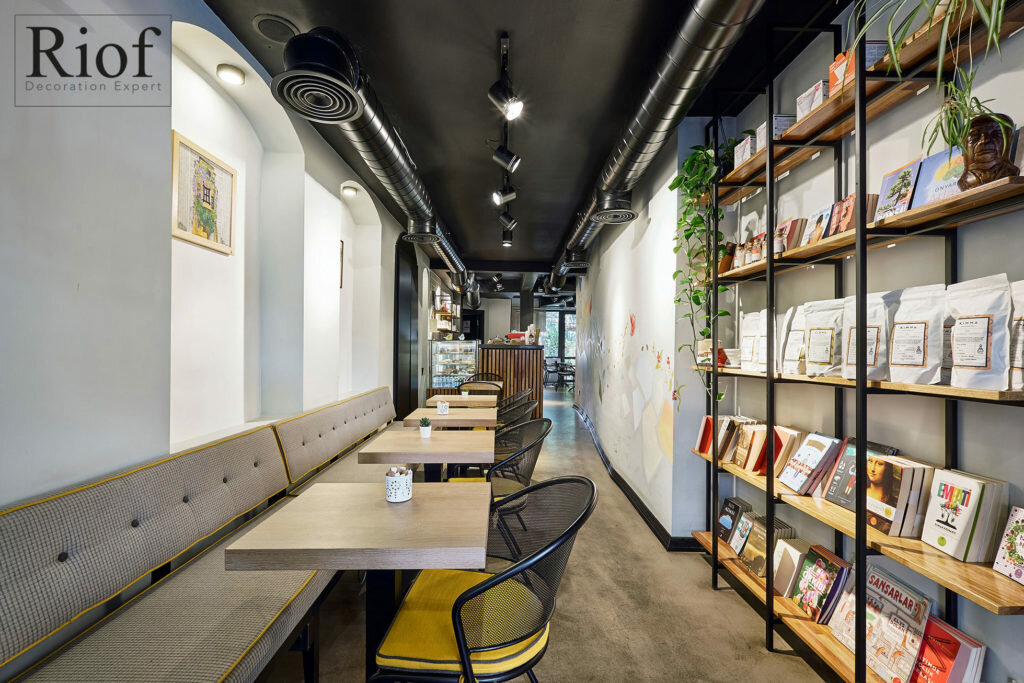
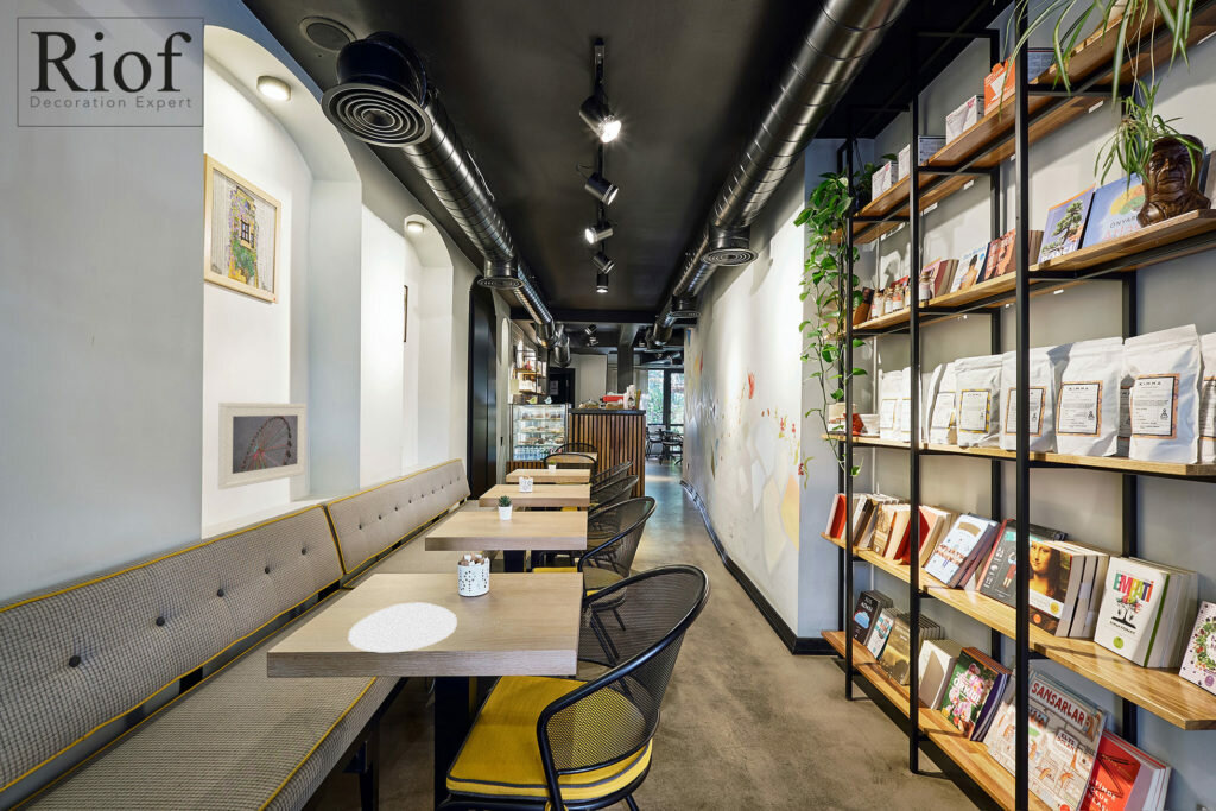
+ plate (404, 619)
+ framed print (266, 442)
